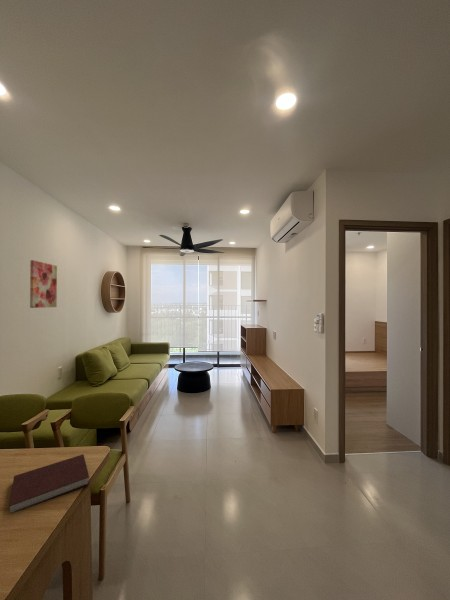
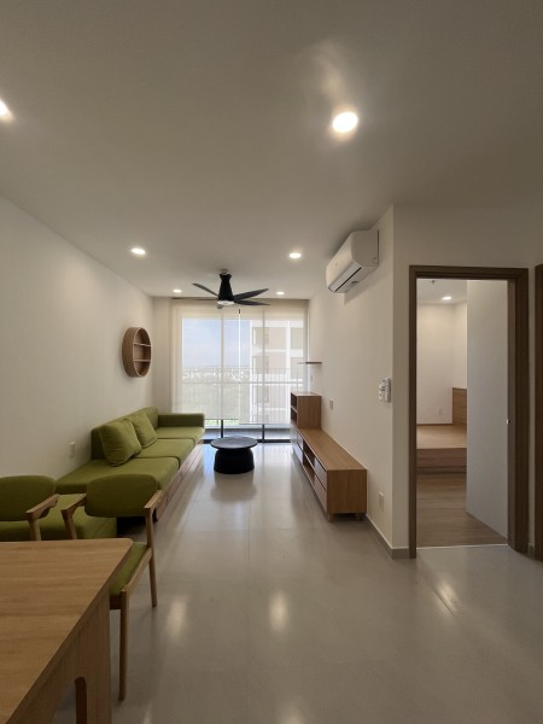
- wall art (44, 285)
- notebook (51, 480)
